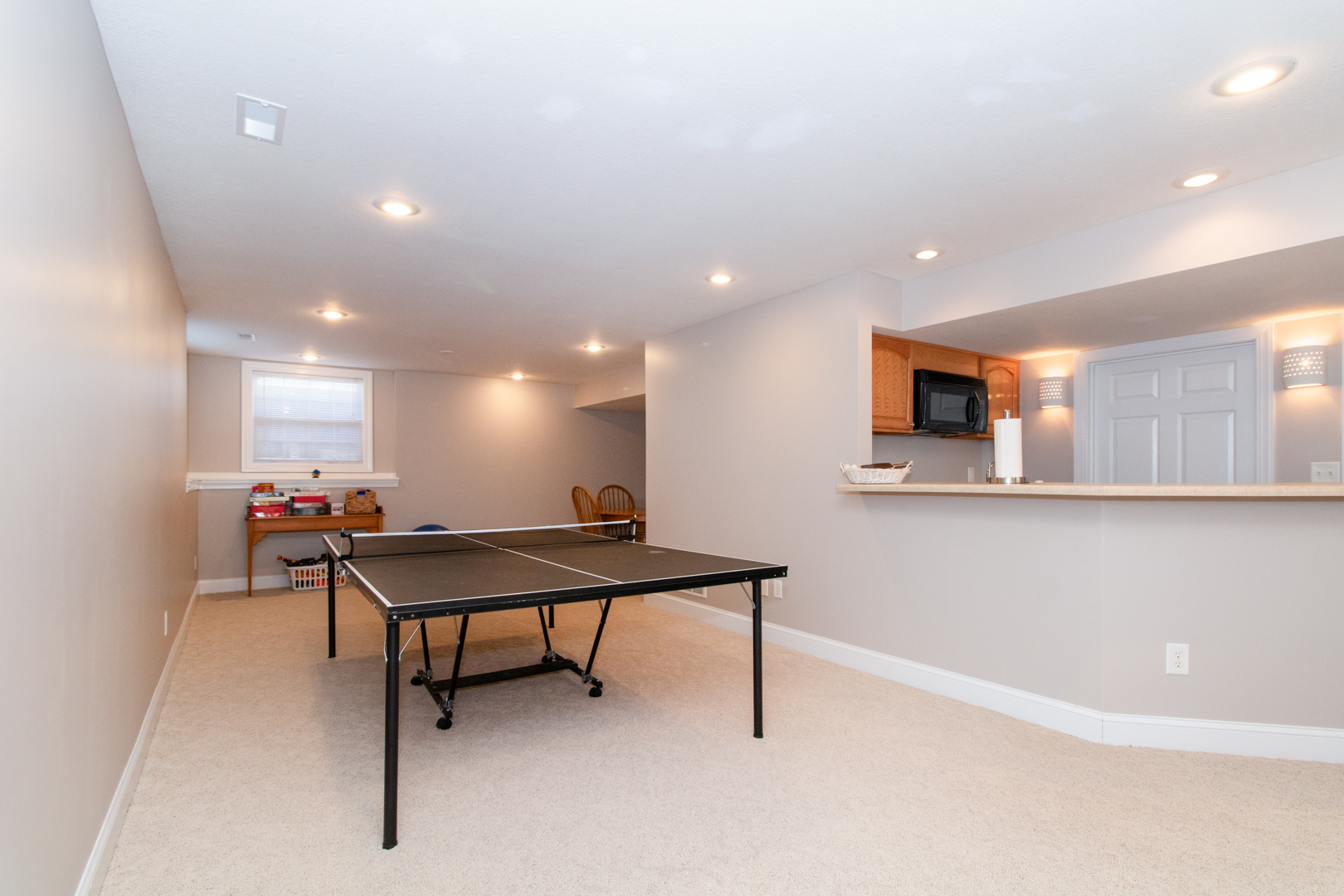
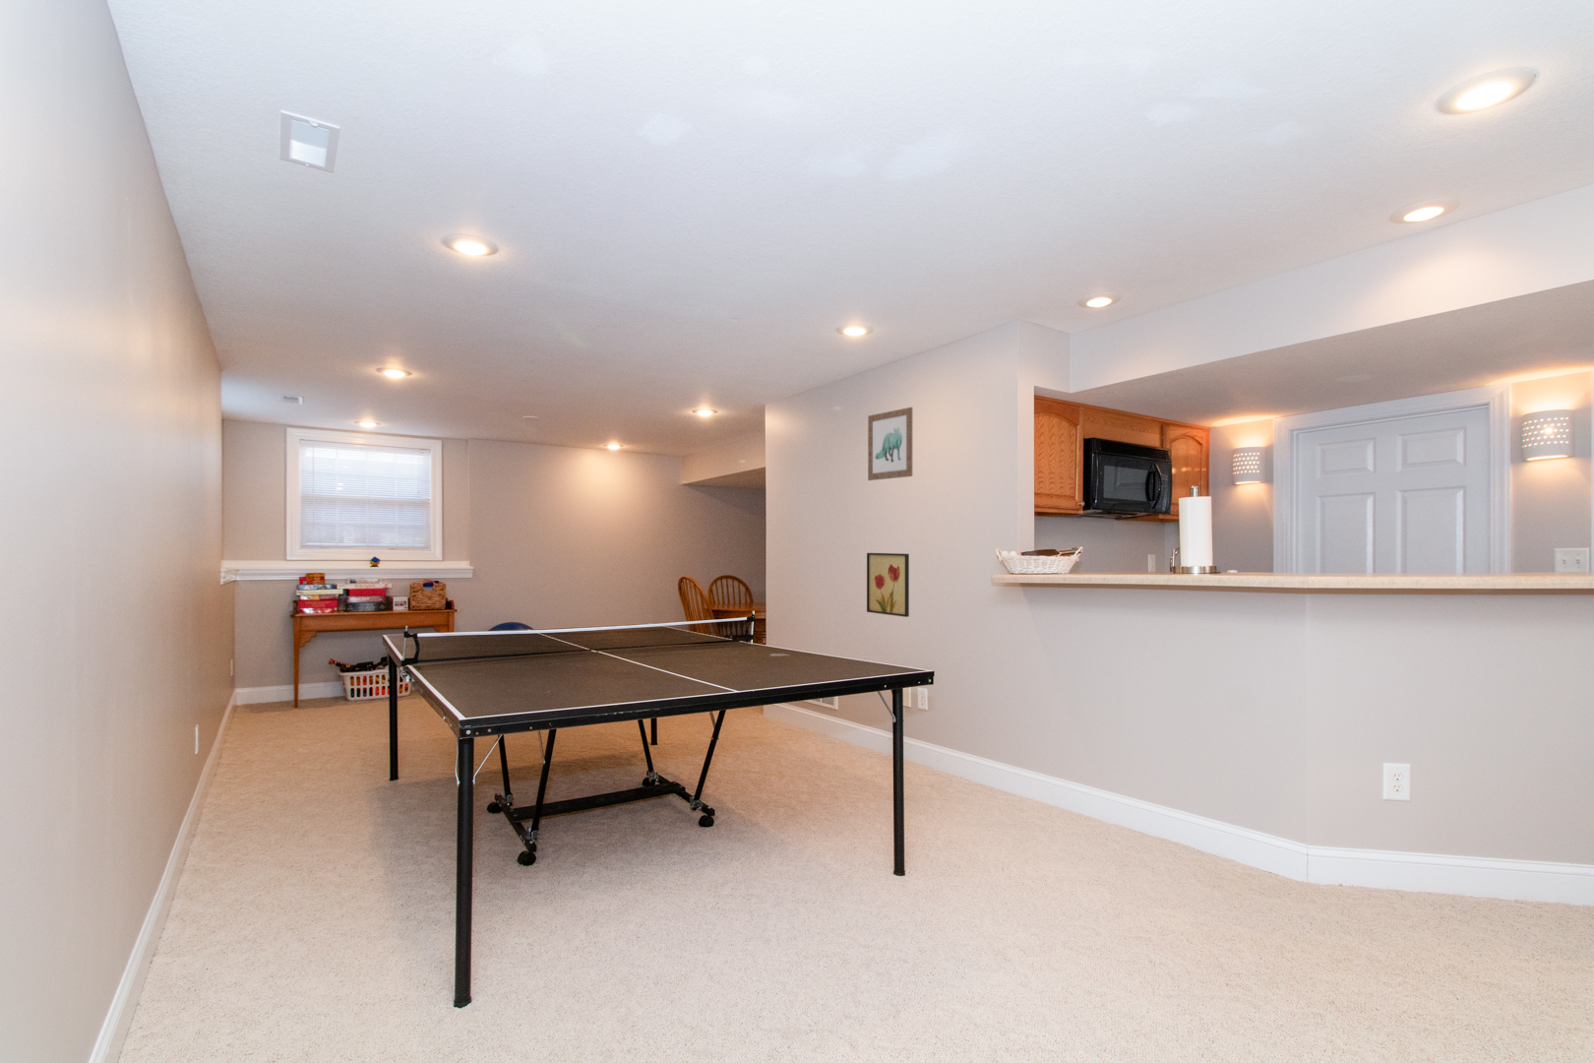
+ wall art (887, 584)
+ wall art (890, 445)
